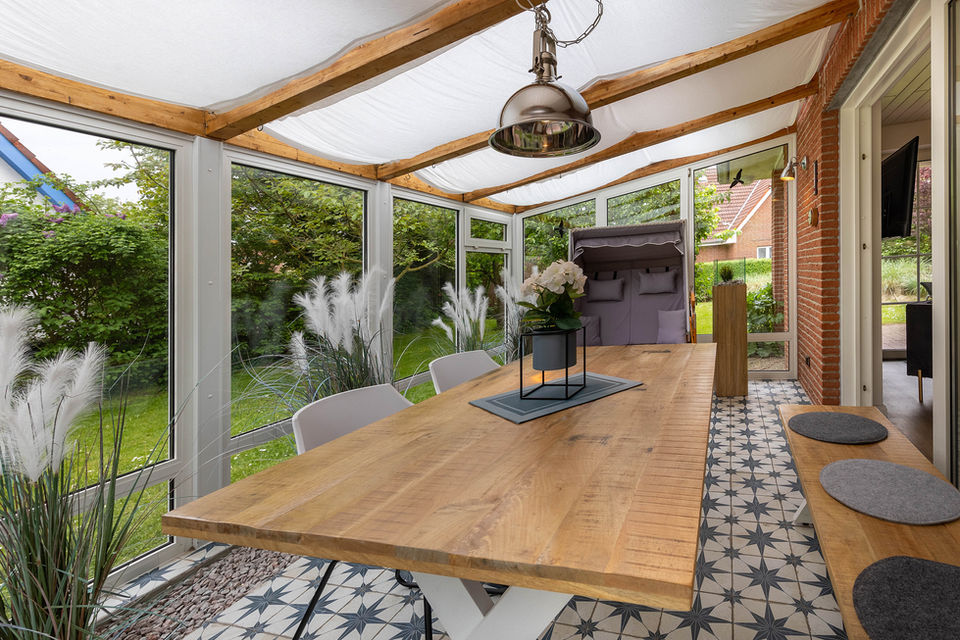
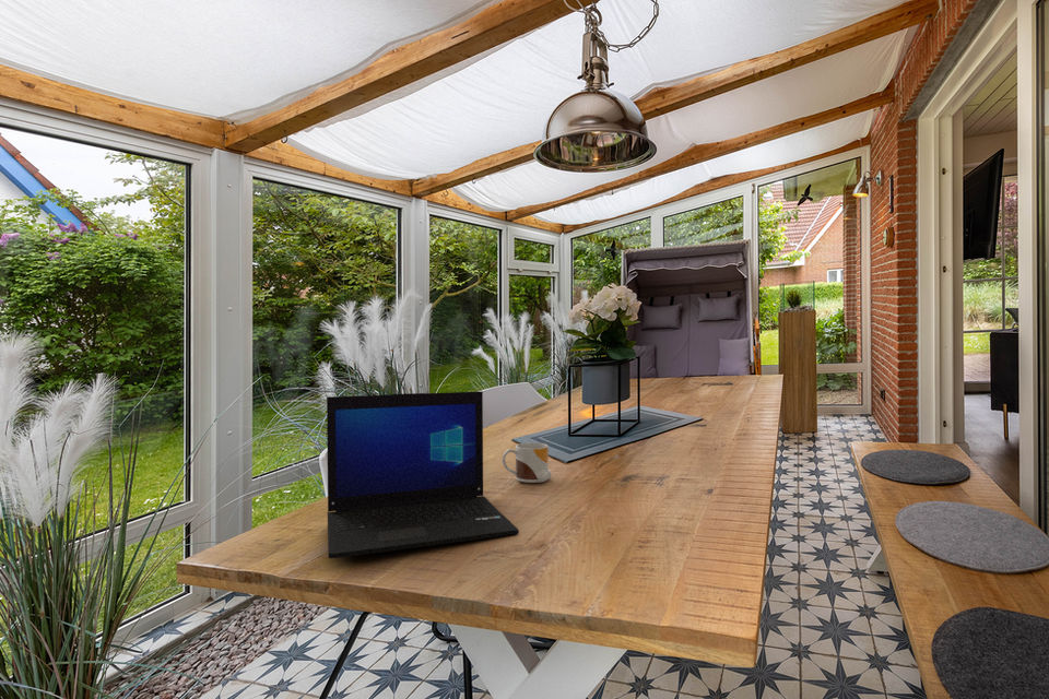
+ mug (526, 463)
+ laptop (417, 462)
